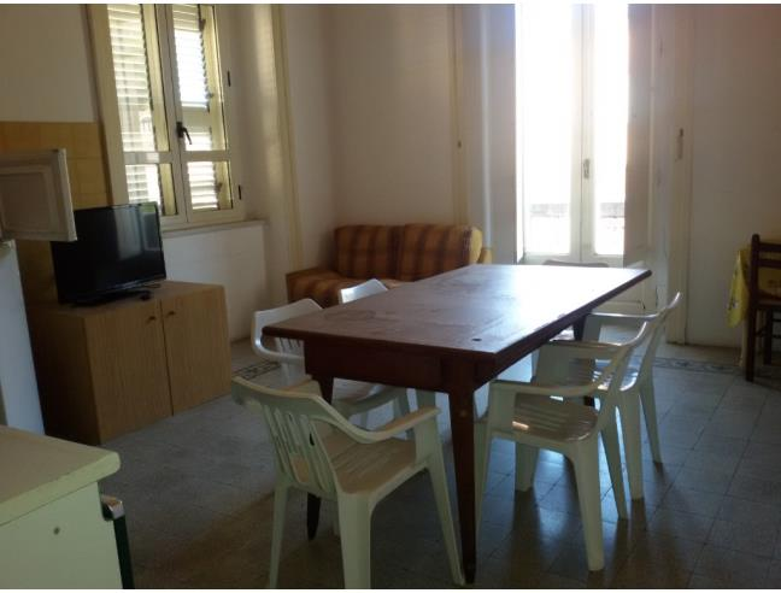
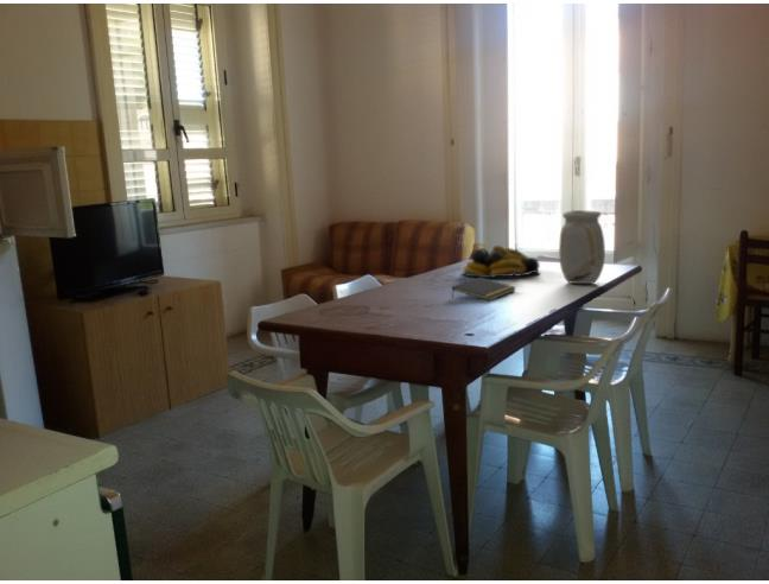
+ vase (581, 247)
+ notepad (484, 288)
+ fruit bowl (500, 259)
